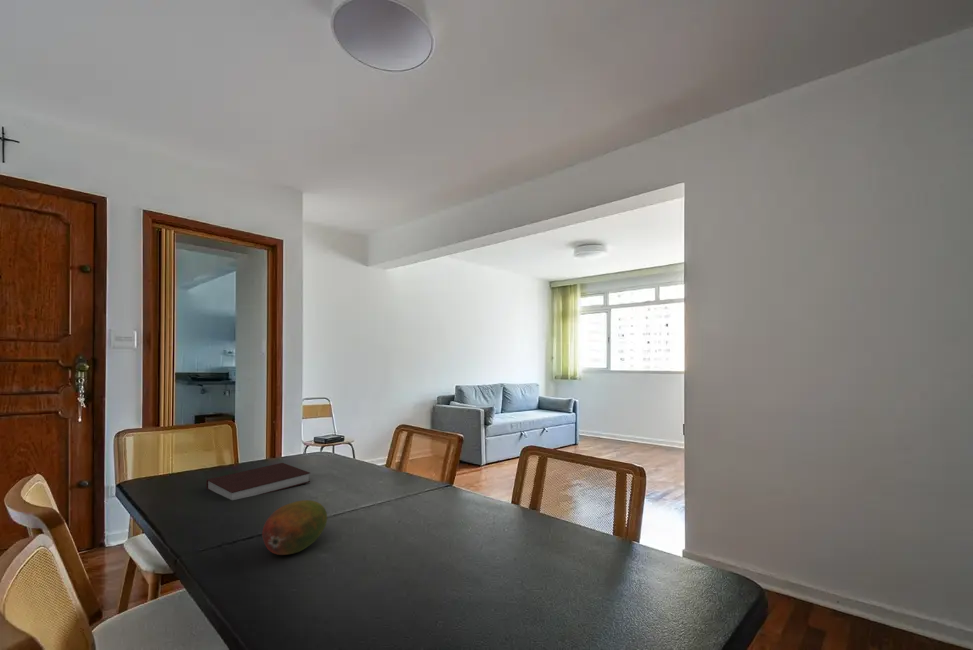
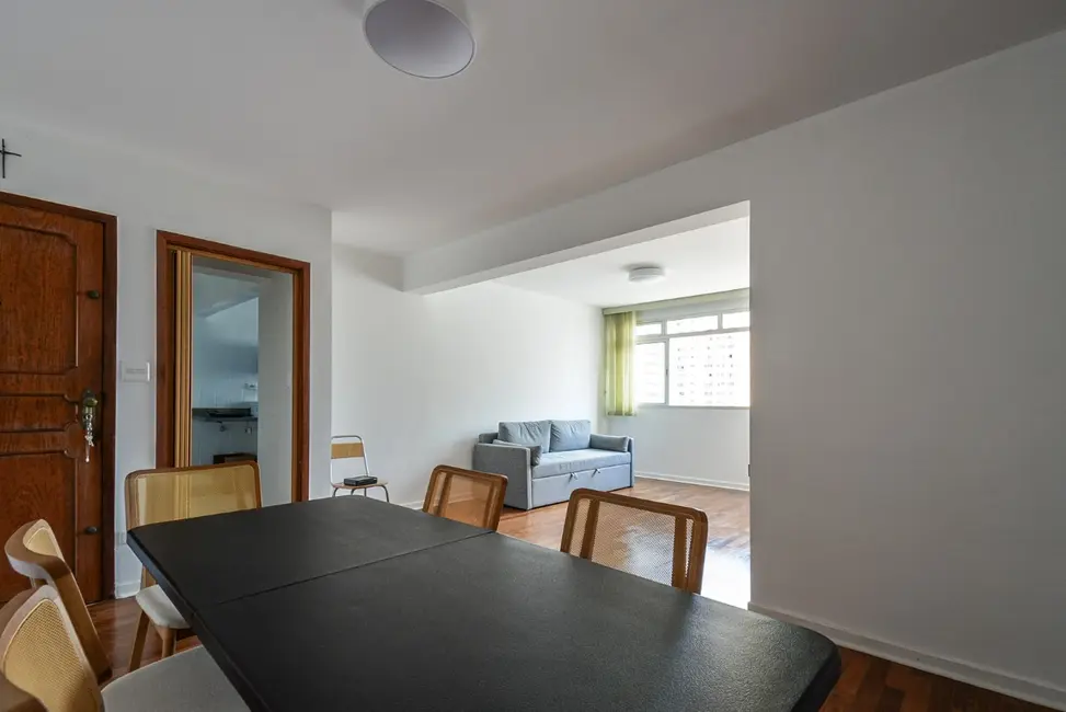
- fruit (296, 525)
- notebook (259, 480)
